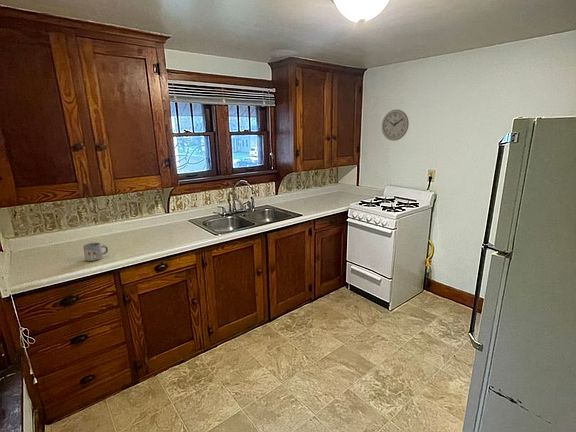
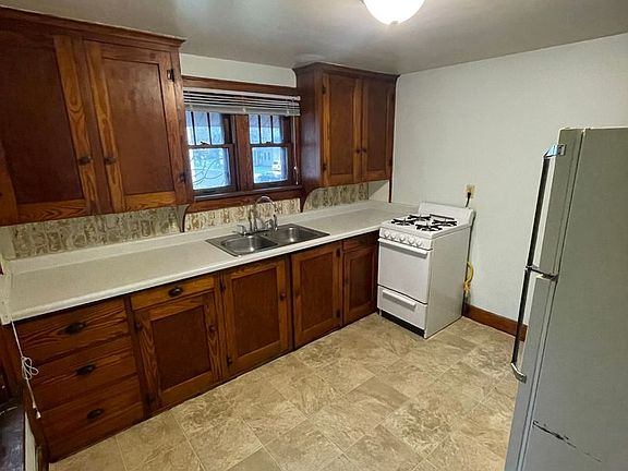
- wall clock (394, 125)
- mug (96, 251)
